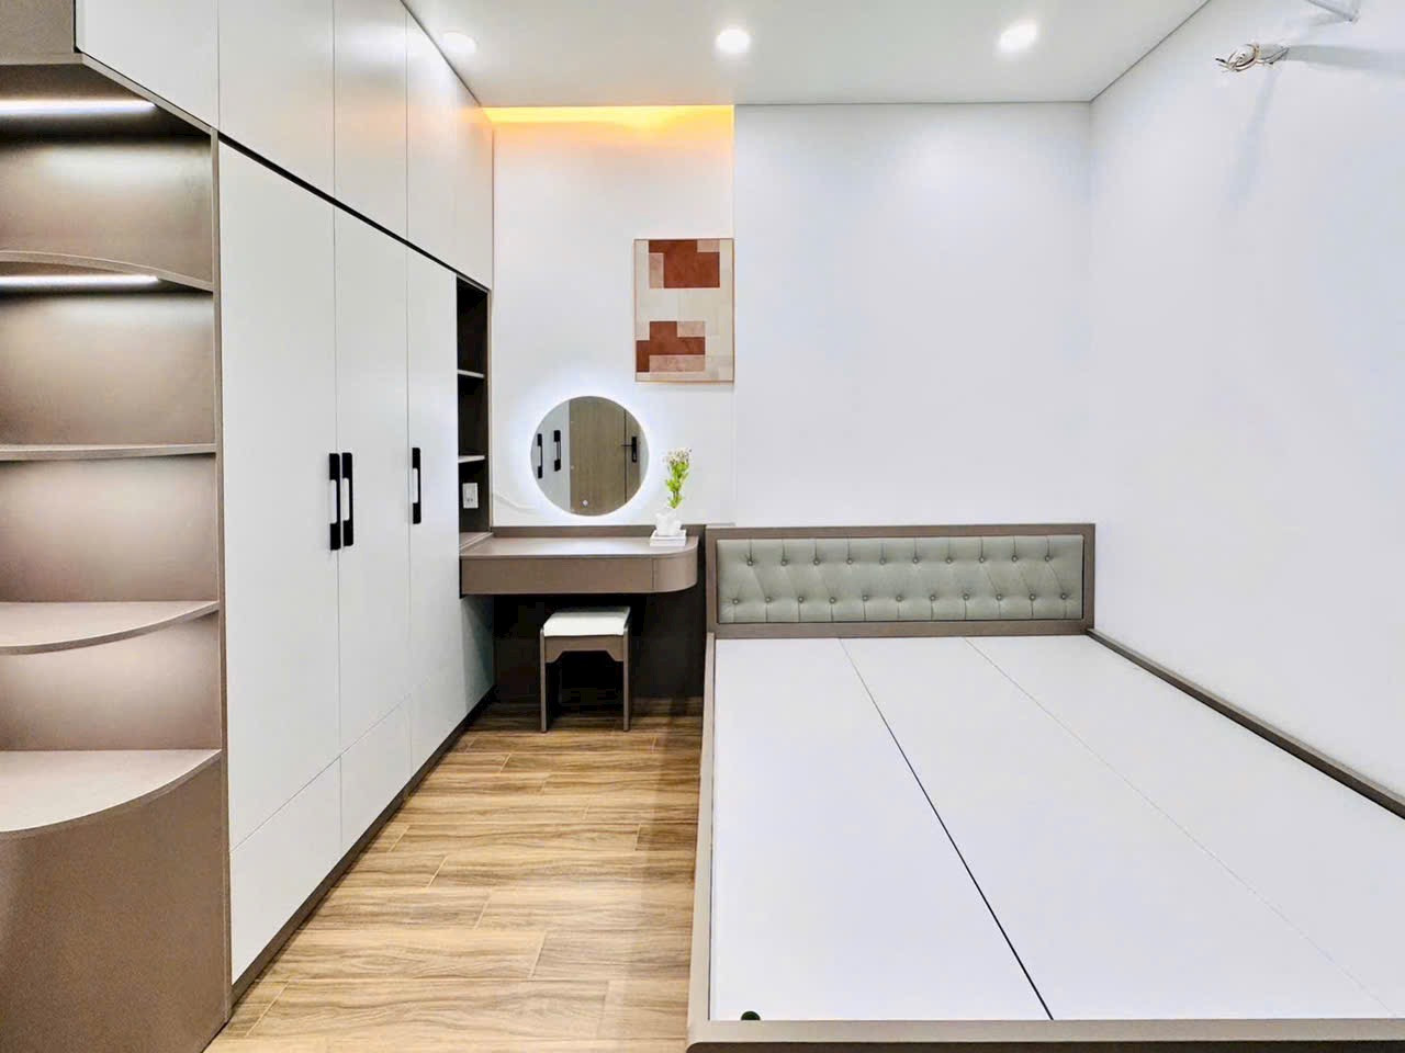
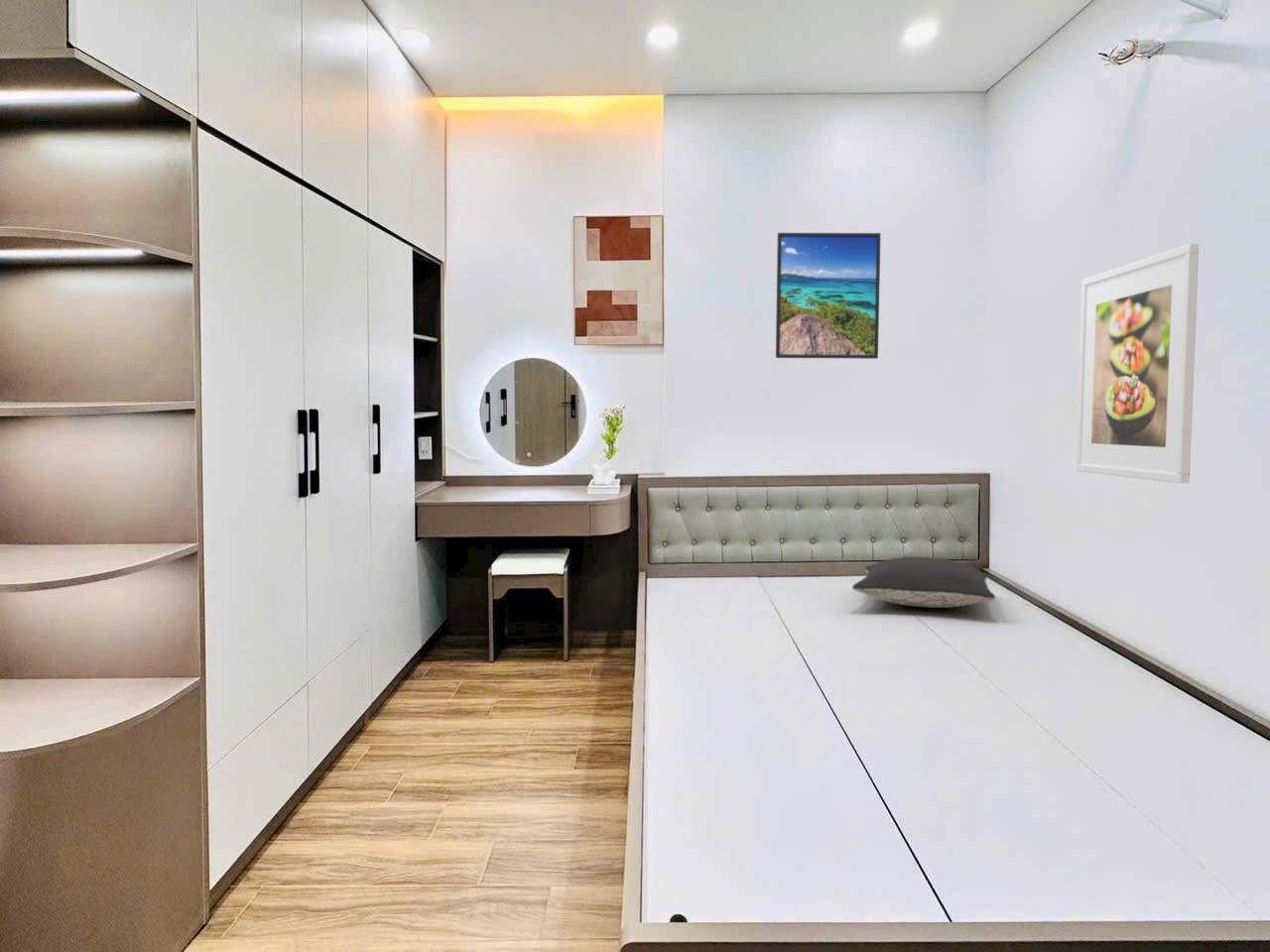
+ pillow (924, 581)
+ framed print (827, 296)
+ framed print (1130, 370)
